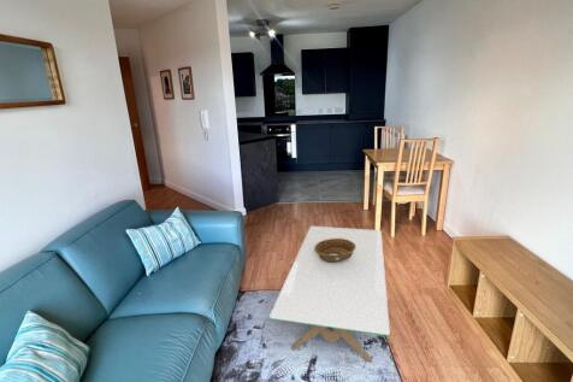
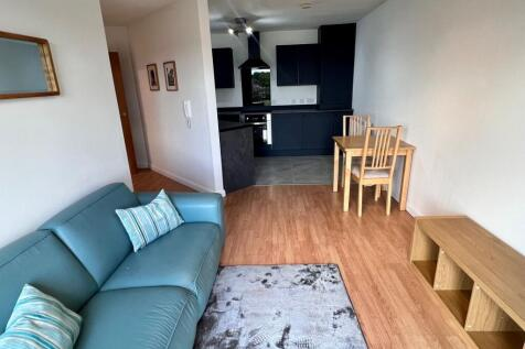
- coffee table (337, 284)
- decorative bowl (335, 251)
